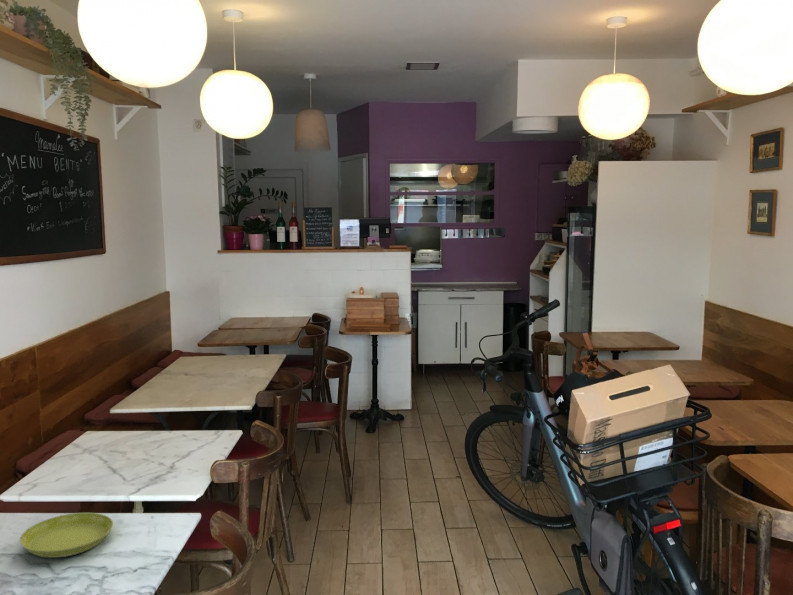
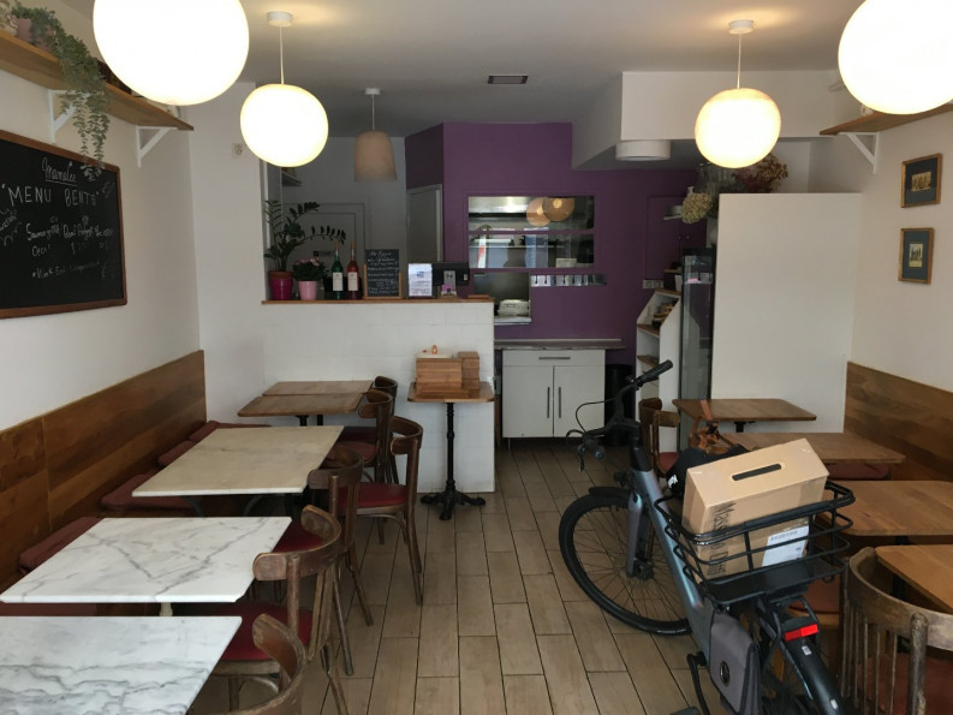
- saucer (68, 536)
